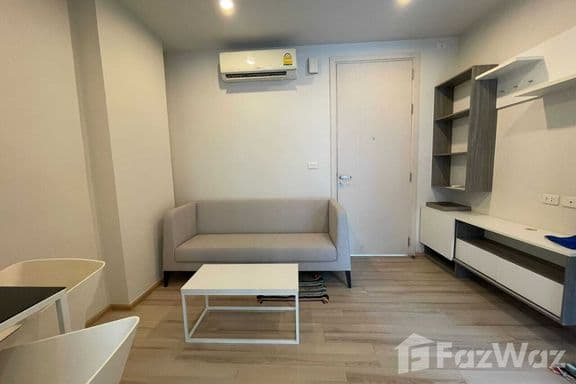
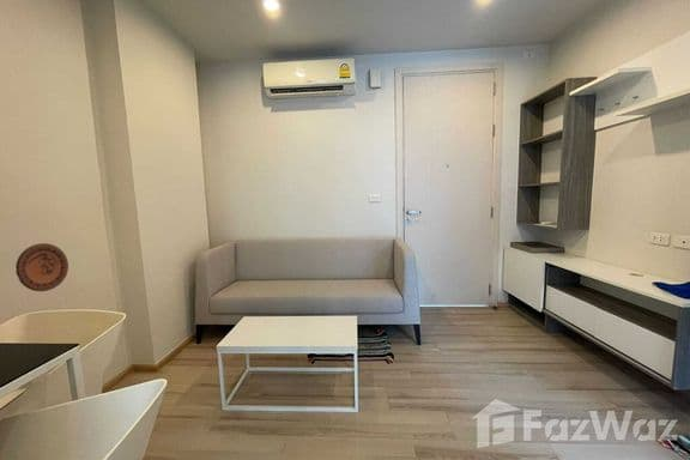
+ decorative plate (43, 267)
